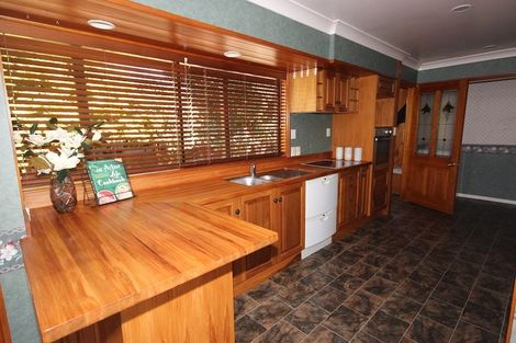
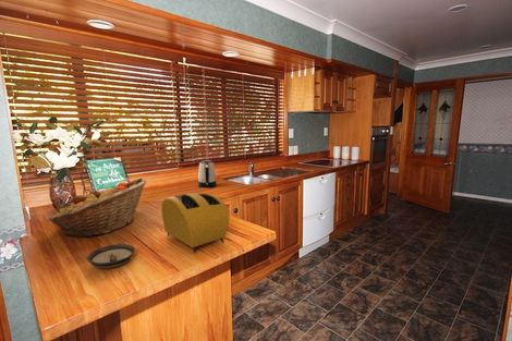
+ kettle (207, 173)
+ saucer (112, 257)
+ toaster (193, 216)
+ fruit basket (103, 204)
